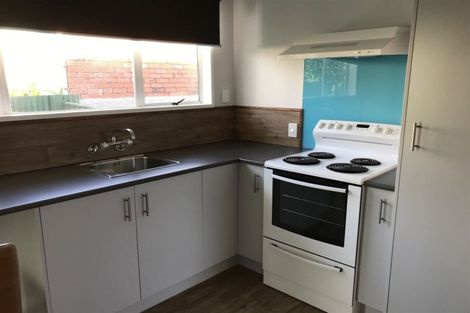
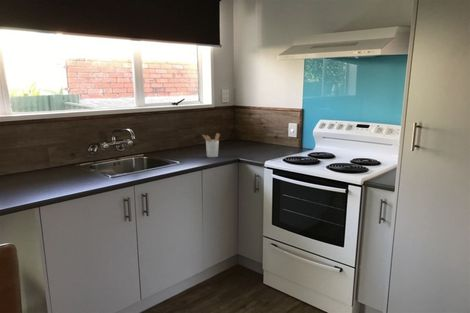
+ utensil holder (210, 145)
